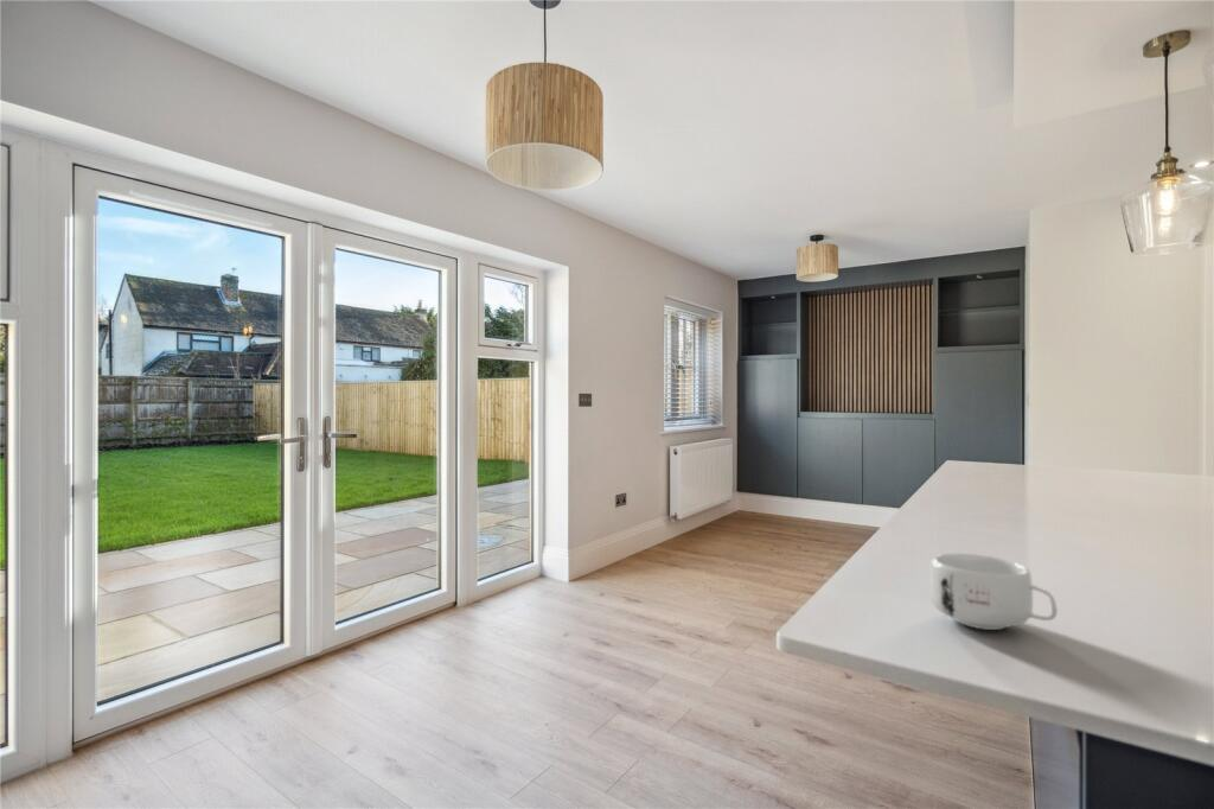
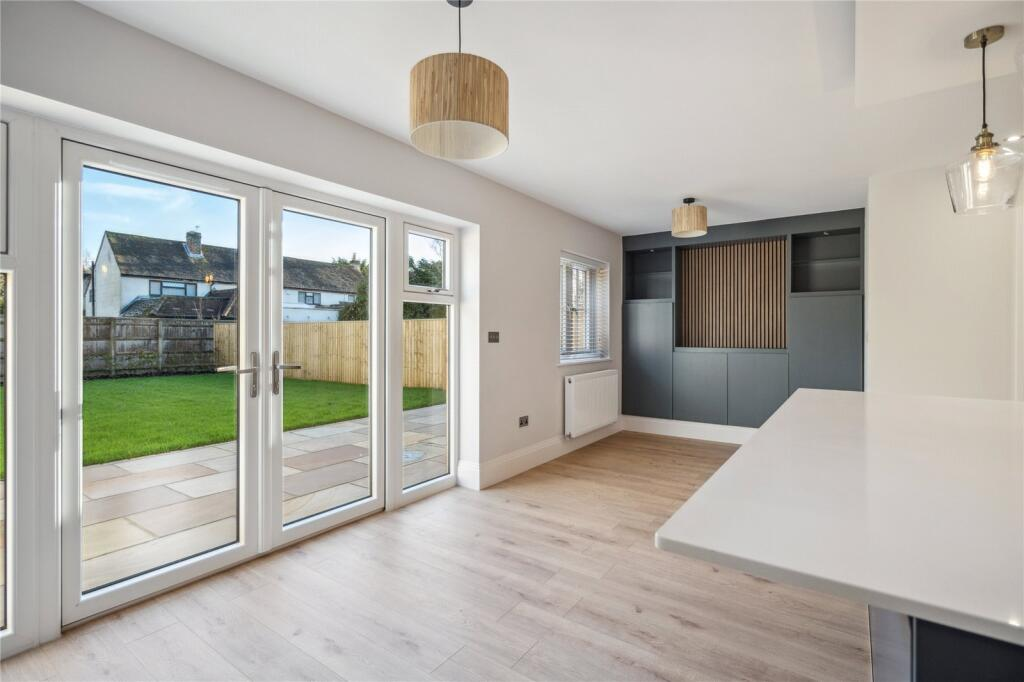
- mug (990, 594)
